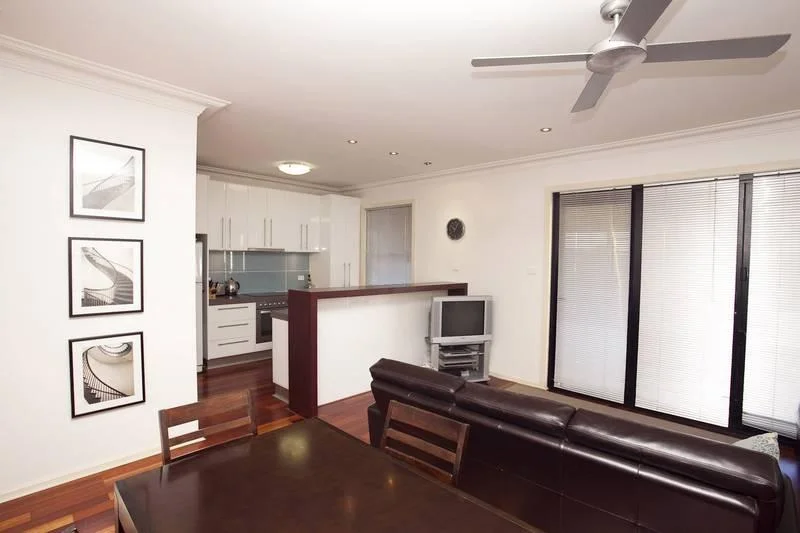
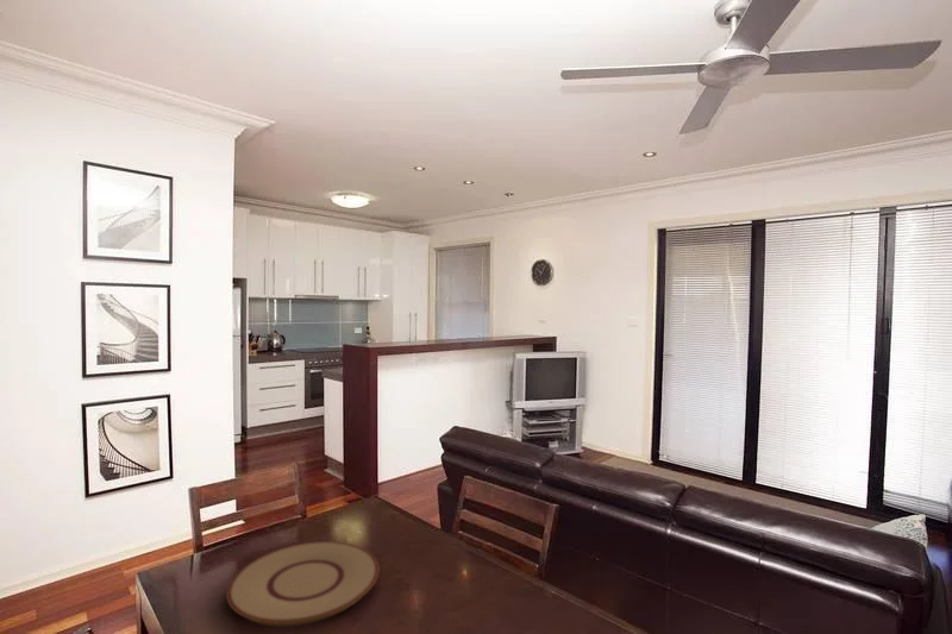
+ plate (306, 579)
